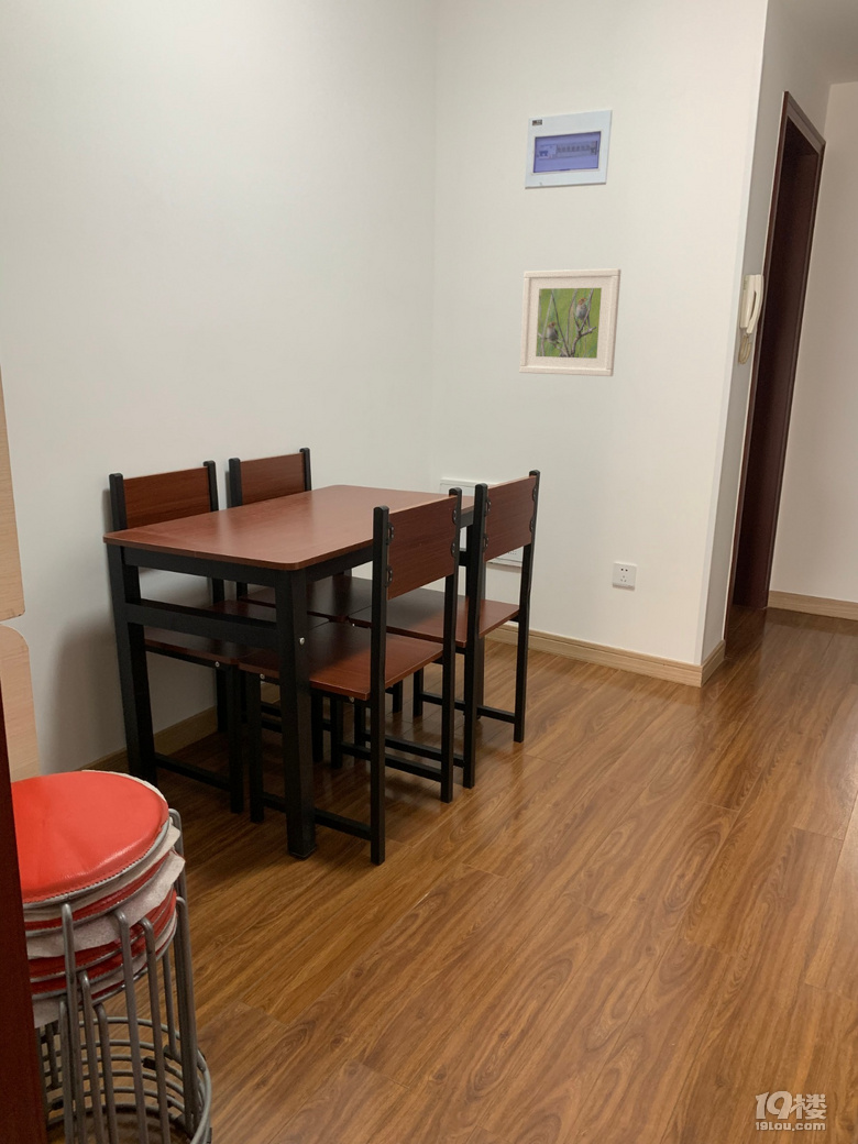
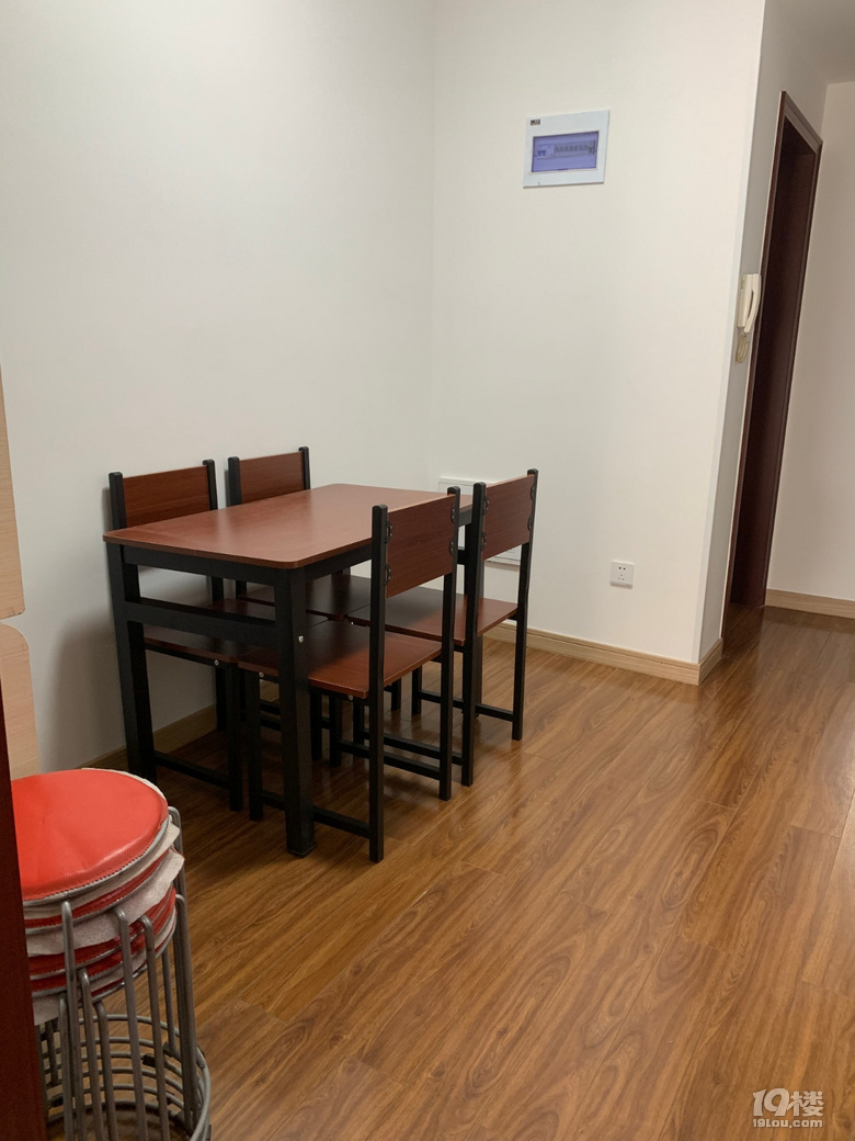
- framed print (568, 322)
